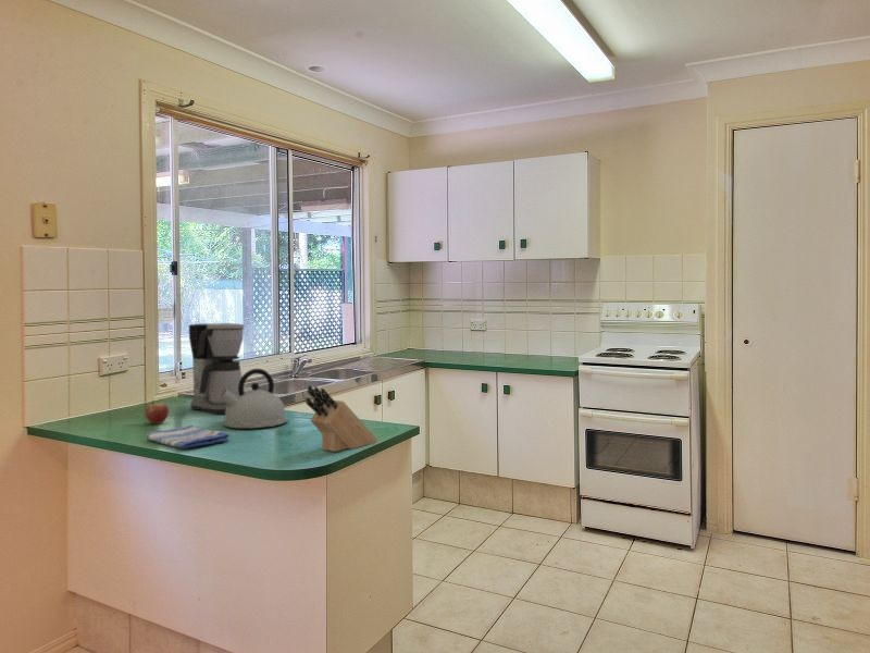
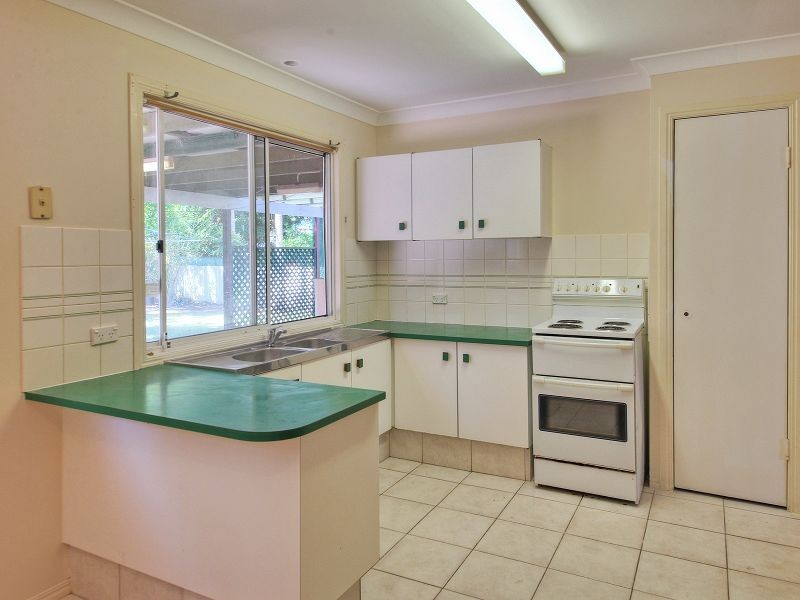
- fruit (157, 411)
- dish towel (187, 435)
- coffee maker (212, 366)
- kettle (252, 395)
- knife block (340, 415)
